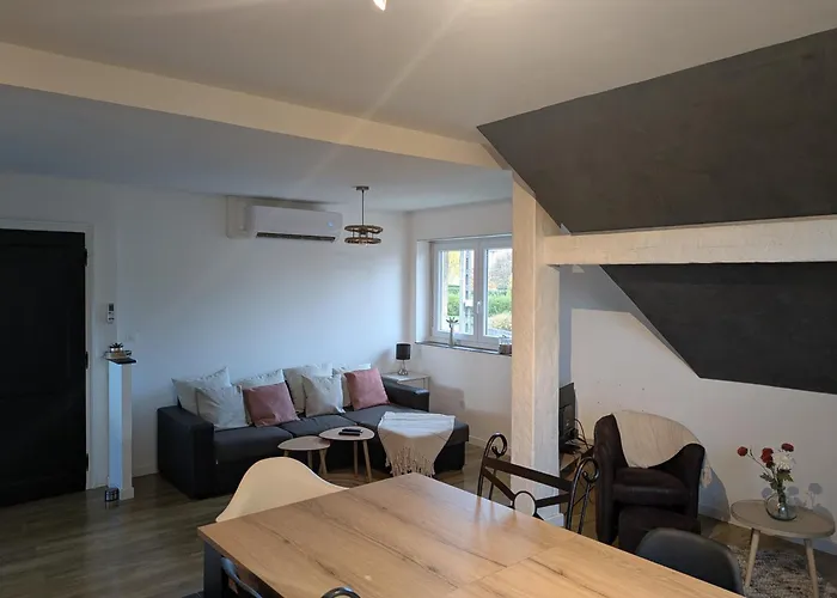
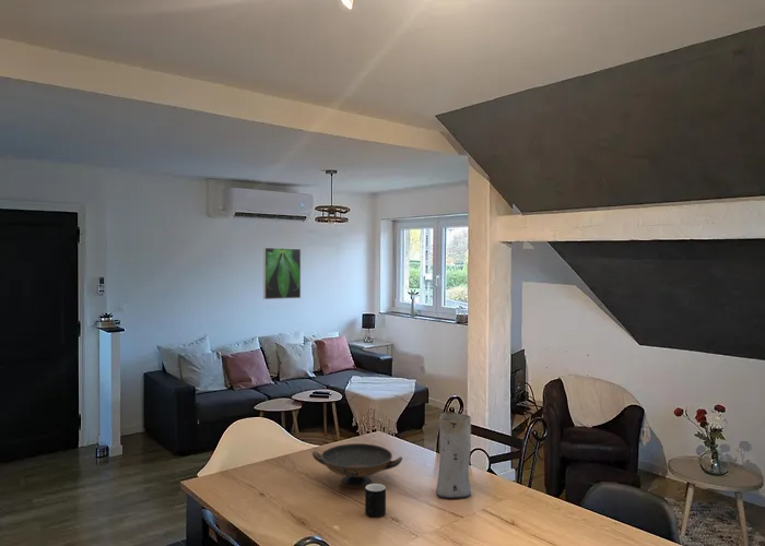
+ decorative bowl (356, 467)
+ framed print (282, 273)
+ cup (373, 501)
+ vase (452, 454)
